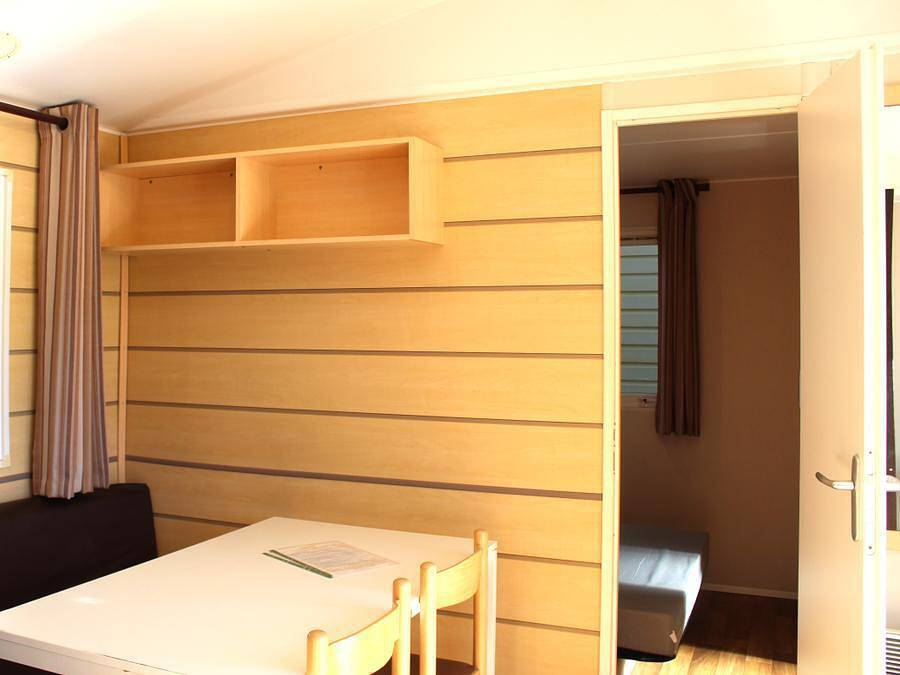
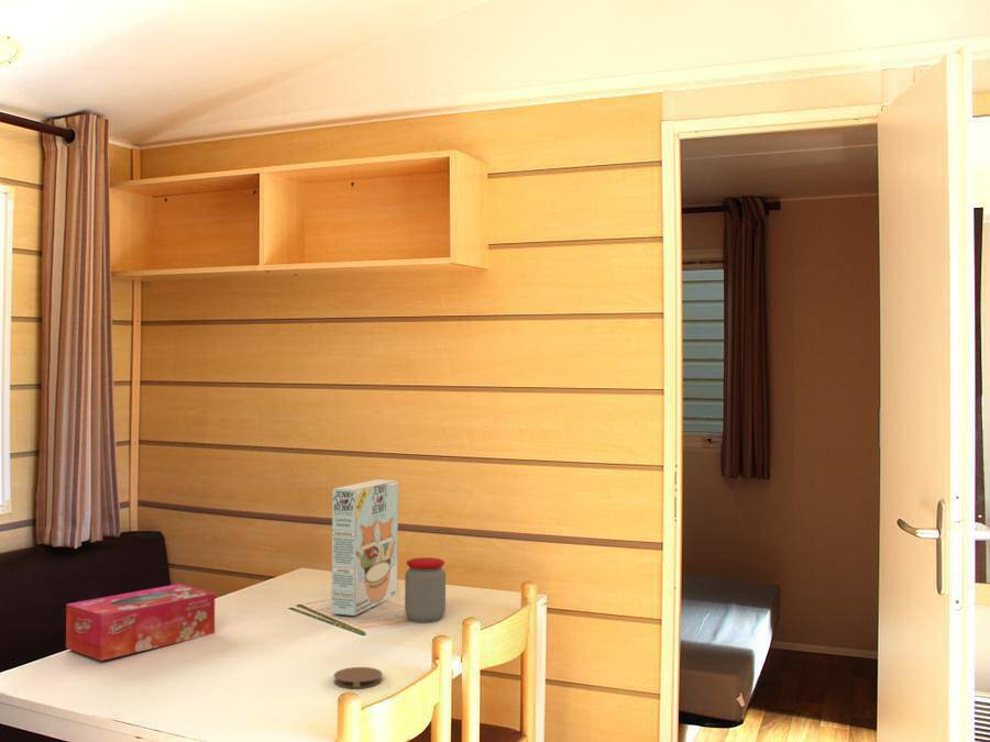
+ jar (425, 589)
+ coaster (358, 677)
+ cereal box (366, 544)
+ tissue box (142, 619)
